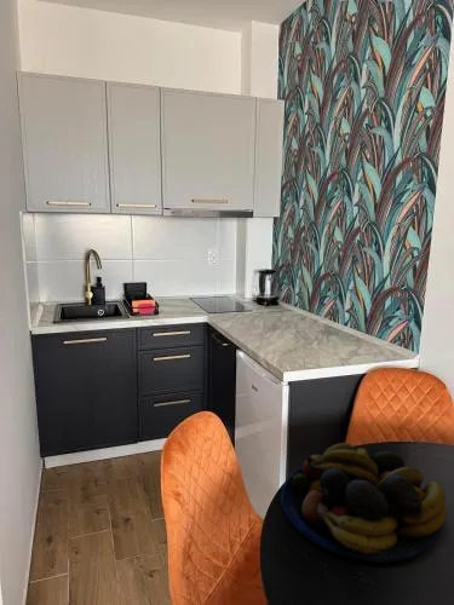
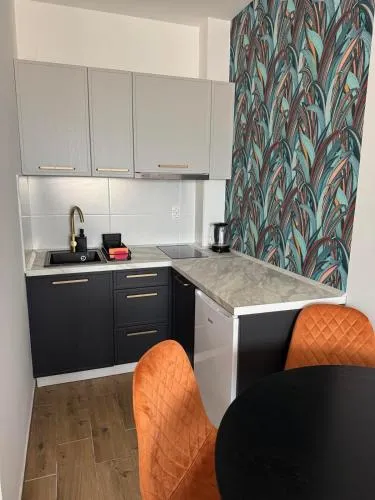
- fruit bowl (358, 479)
